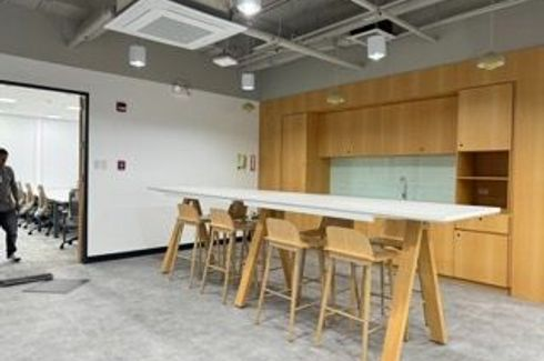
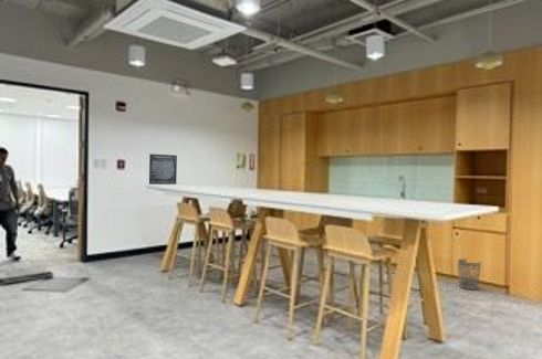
+ wall art (163, 169)
+ wastebasket (468, 274)
